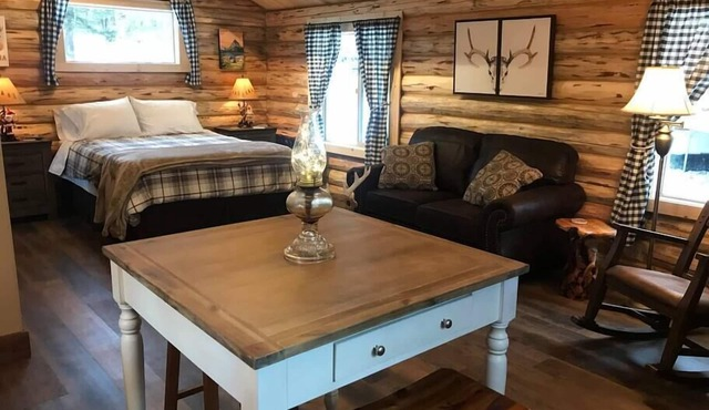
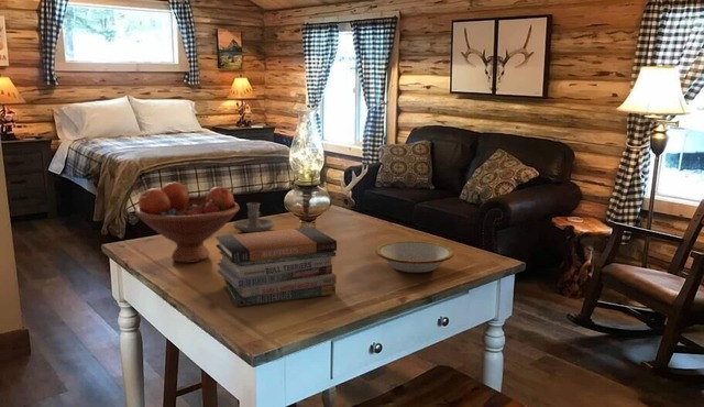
+ candle holder (253, 216)
+ bowl (414, 258)
+ fruit bowl (188, 222)
+ book stack (276, 264)
